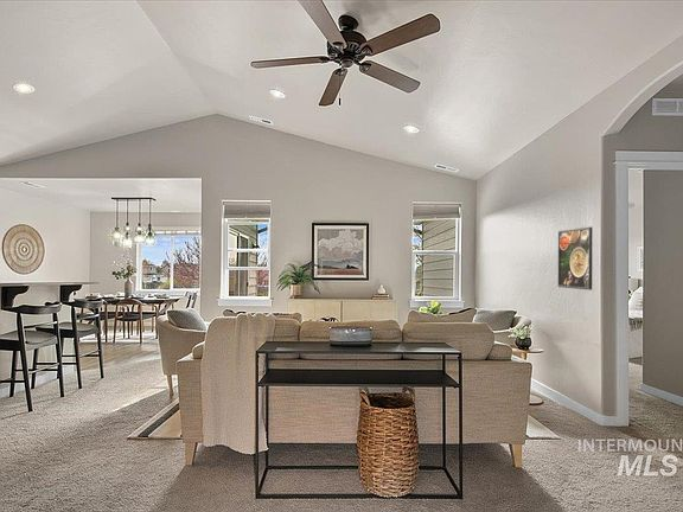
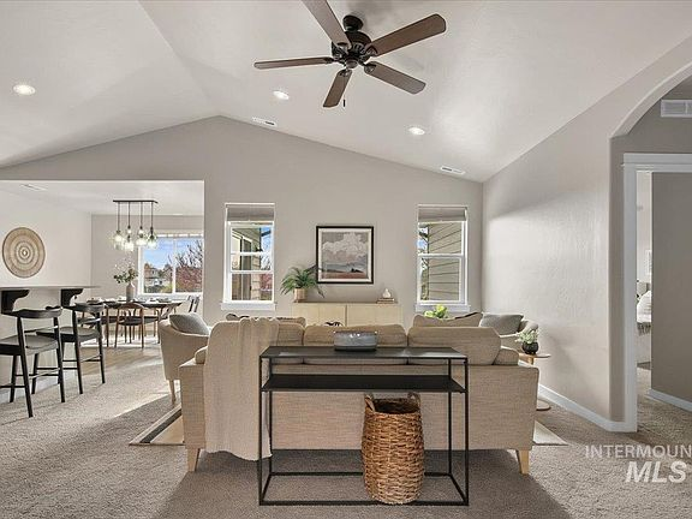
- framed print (574, 258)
